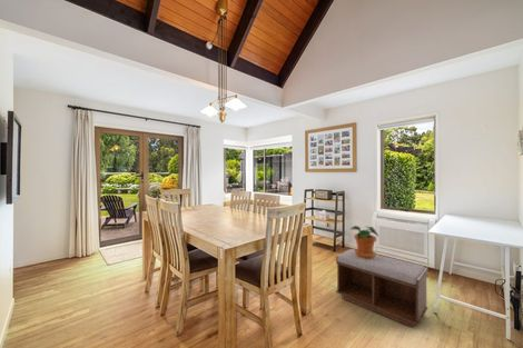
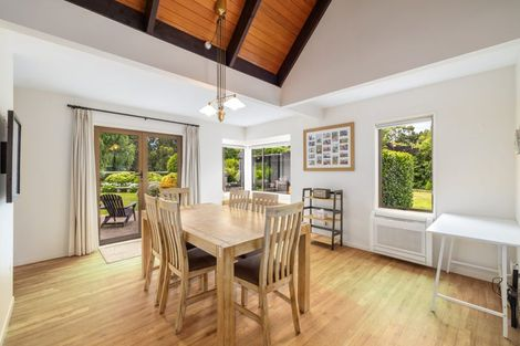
- potted plant (363, 241)
- bench (378, 281)
